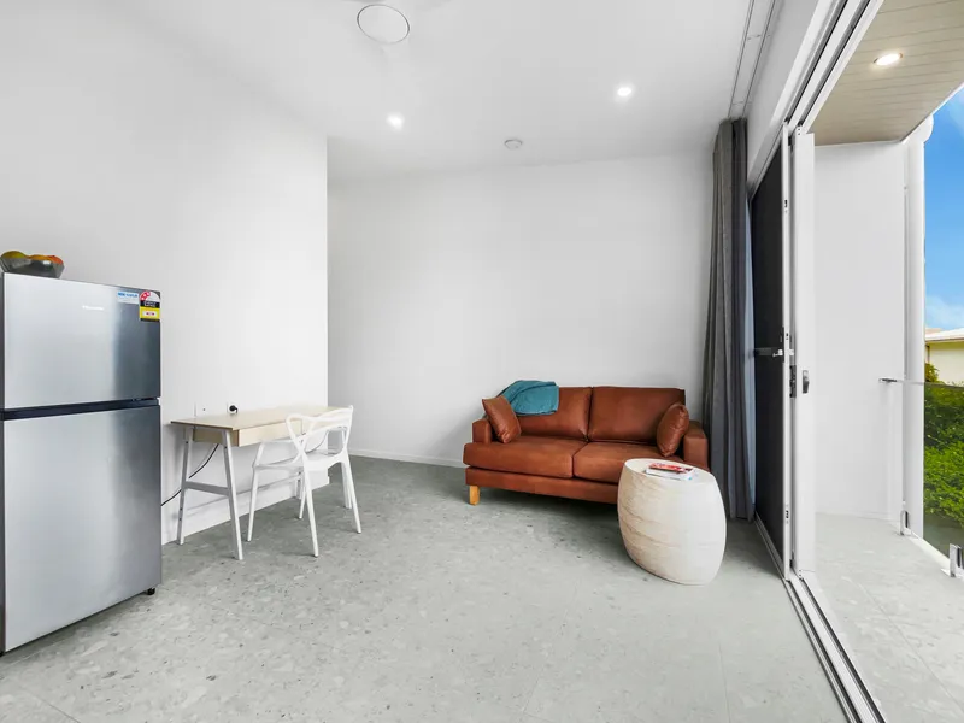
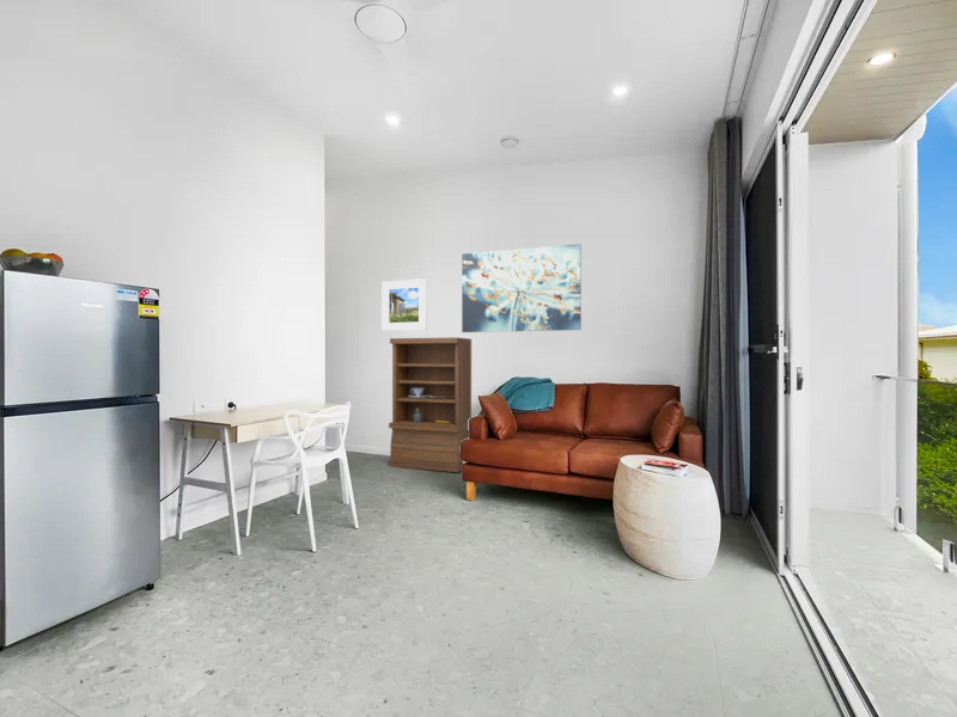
+ bookshelf (431, 402)
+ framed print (403, 305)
+ wall art (518, 289)
